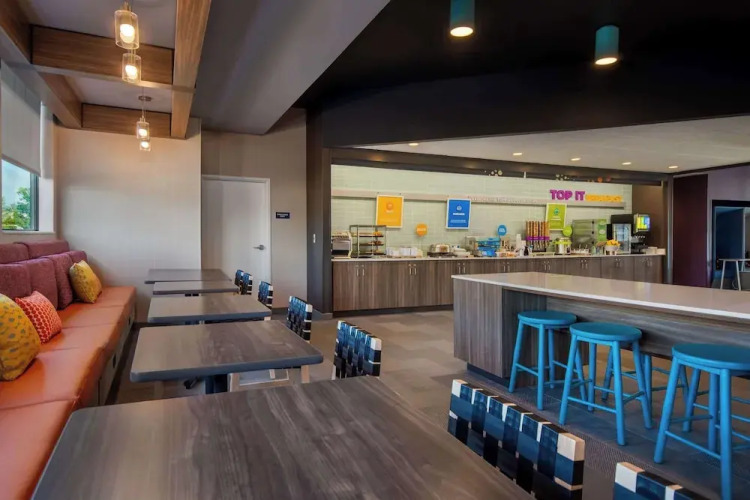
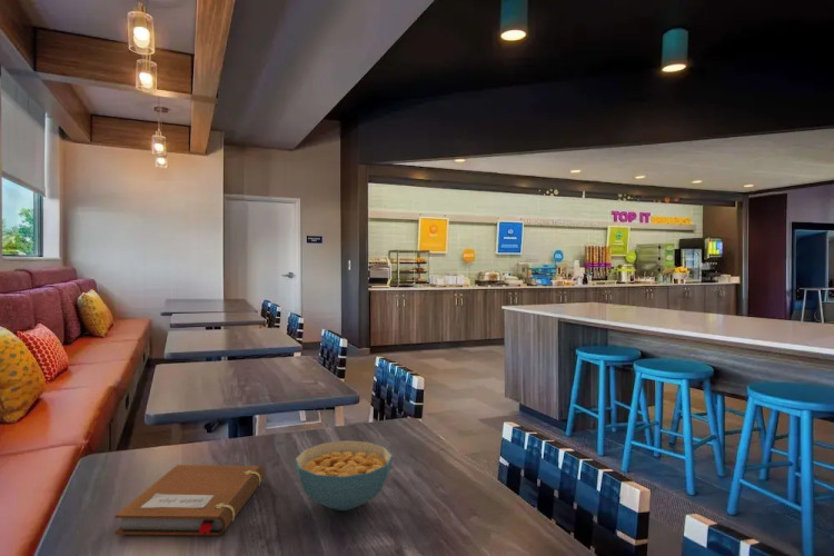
+ cereal bowl (344, 480)
+ notebook (197, 497)
